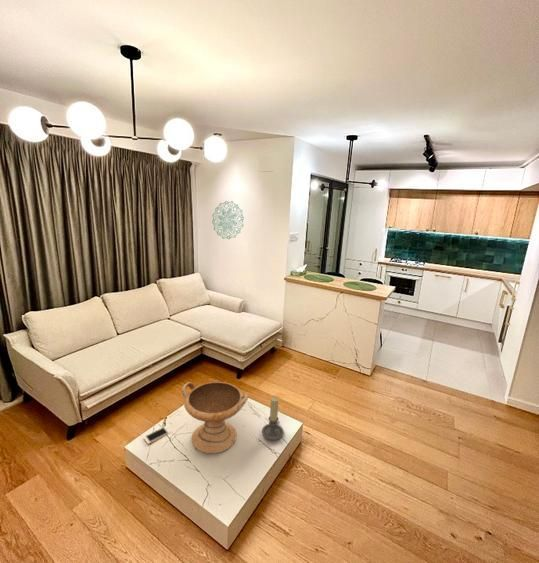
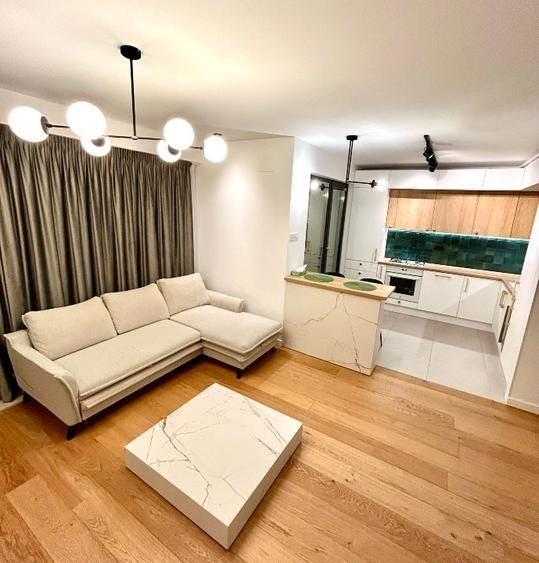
- decorative bowl (214, 413)
- candle holder (274, 415)
- cell phone (157, 434)
- wall decoration (227, 219)
